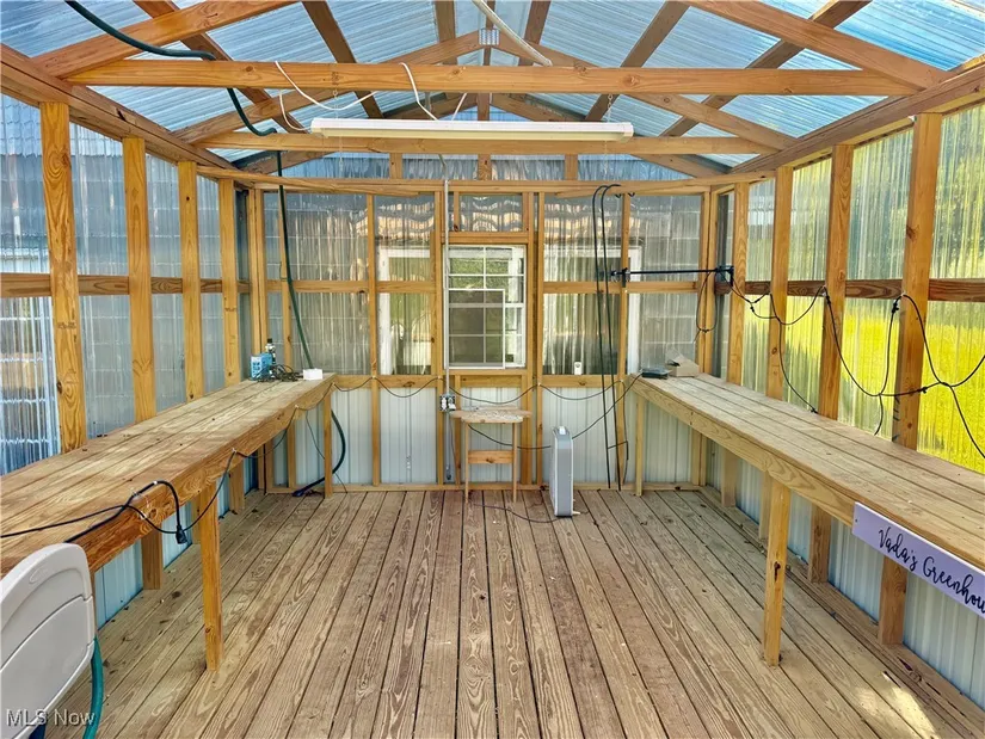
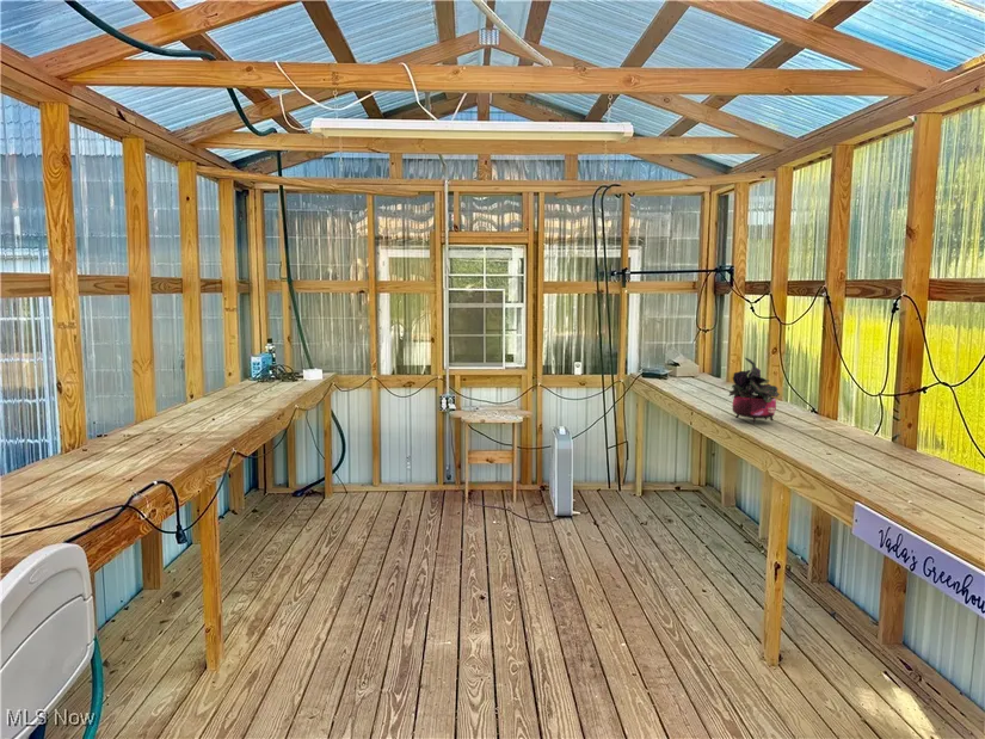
+ potted plant (756, 389)
